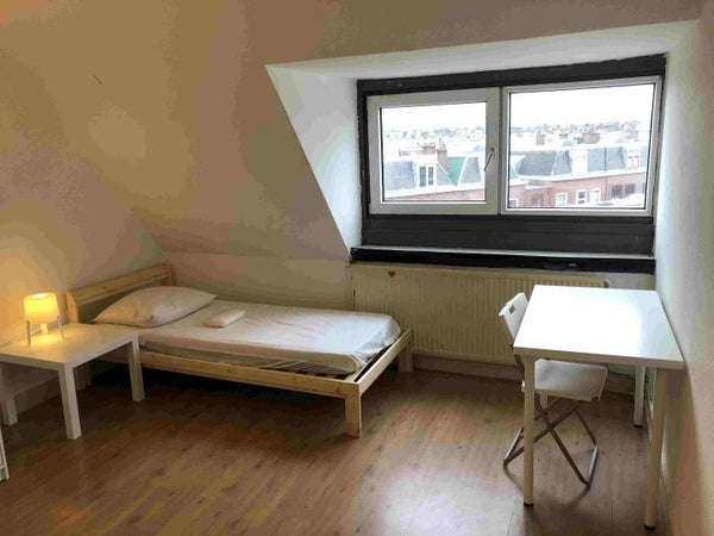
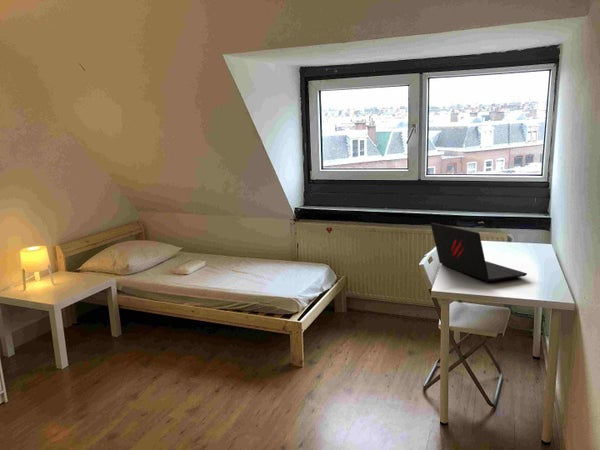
+ laptop (477, 248)
